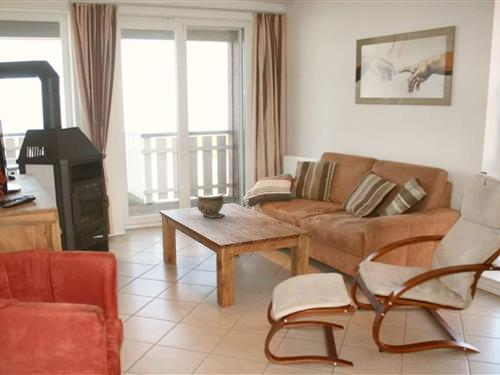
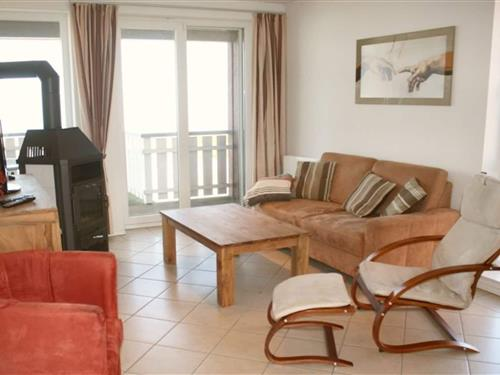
- decorative bowl (210, 205)
